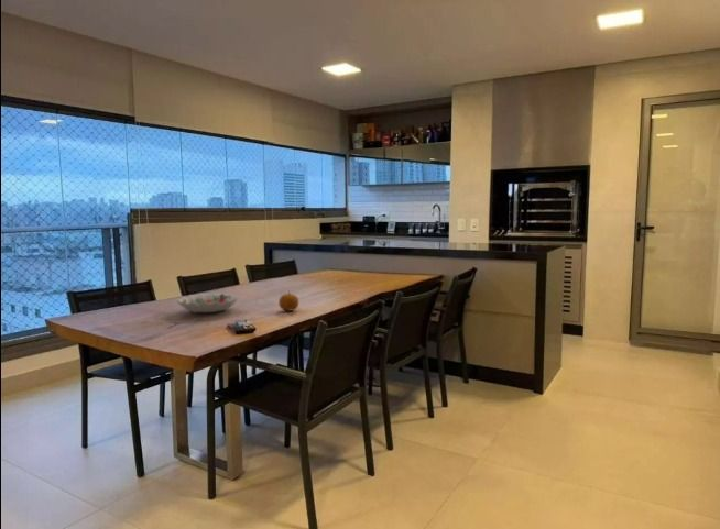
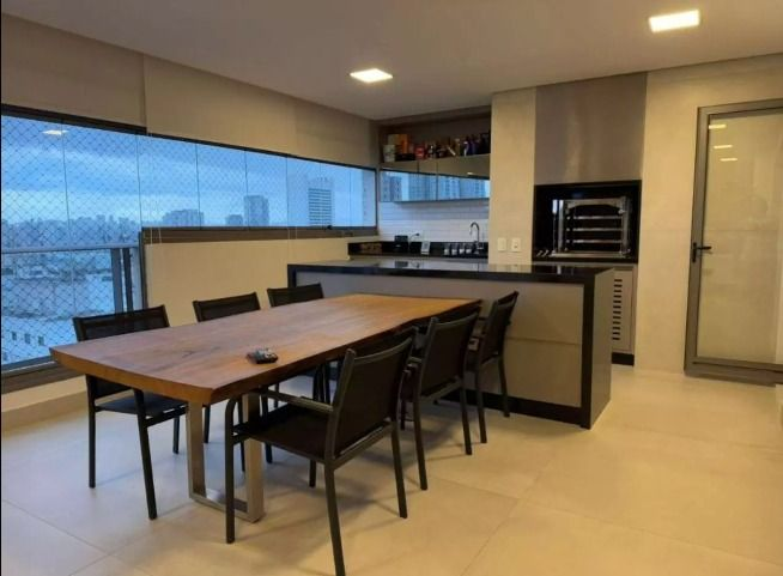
- decorative bowl (208, 304)
- fruit (288, 300)
